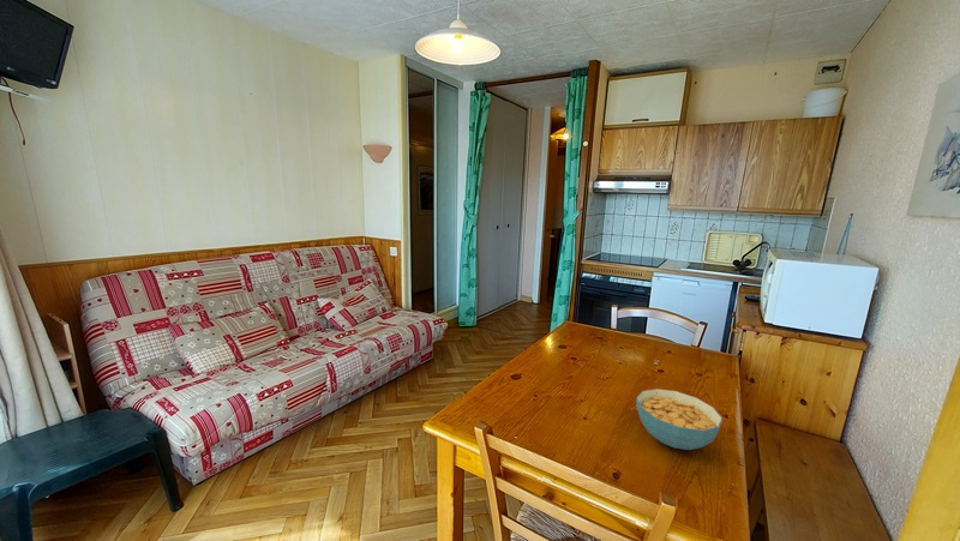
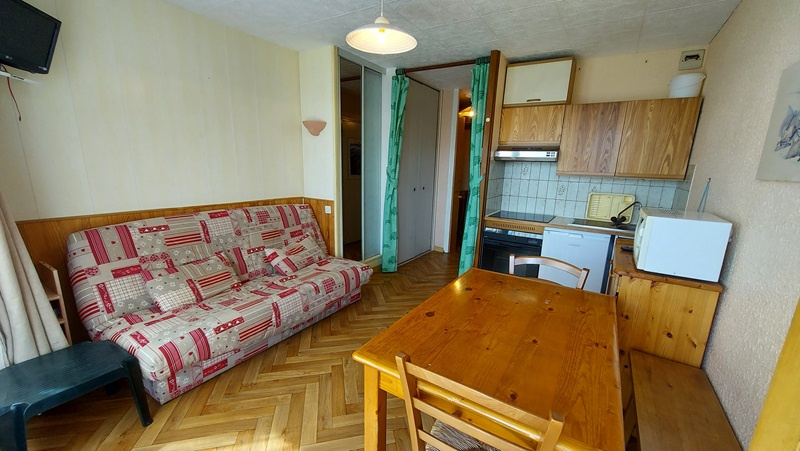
- cereal bowl (674, 423)
